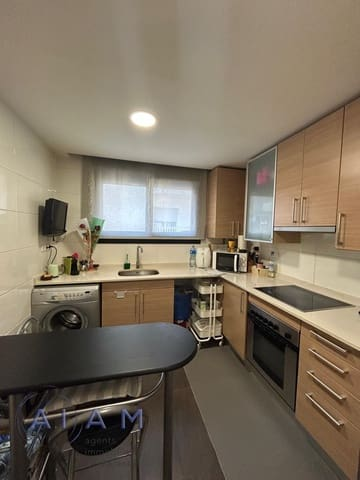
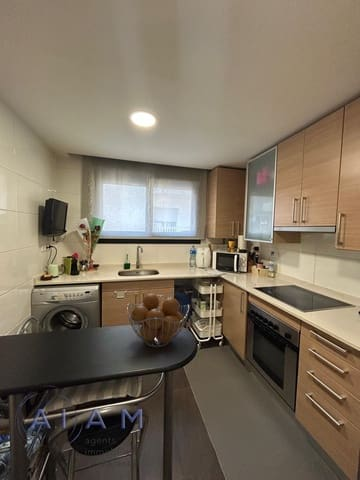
+ fruit basket (158, 318)
